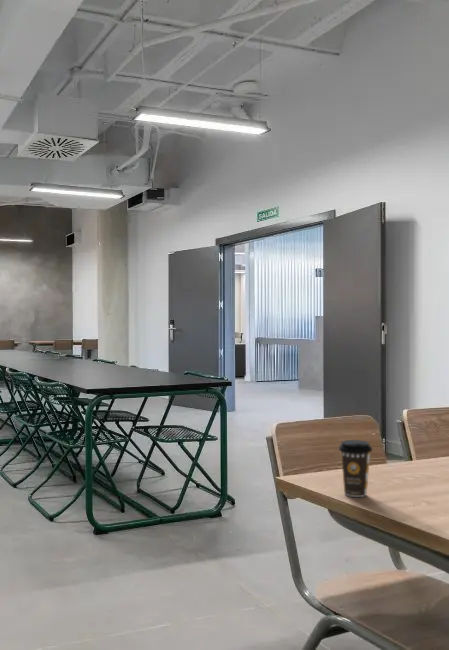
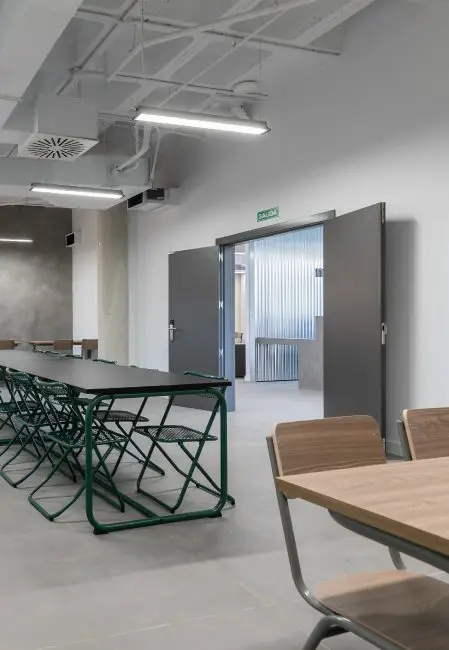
- coffee cup (355, 468)
